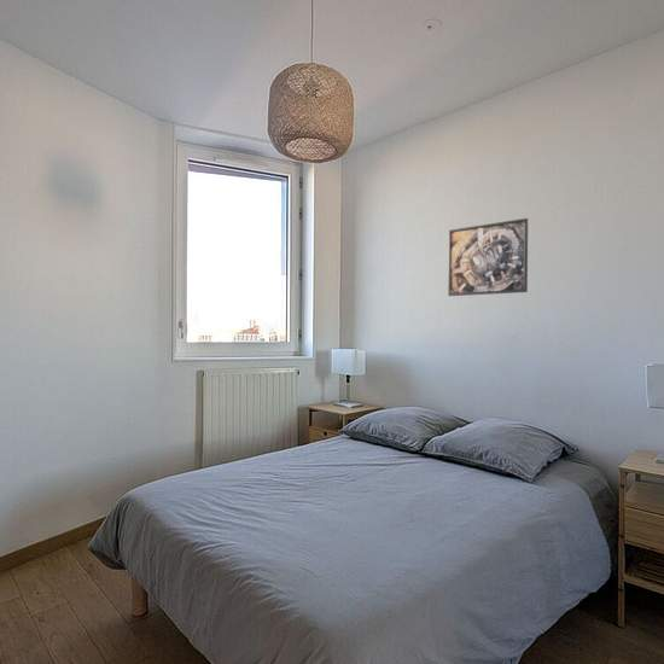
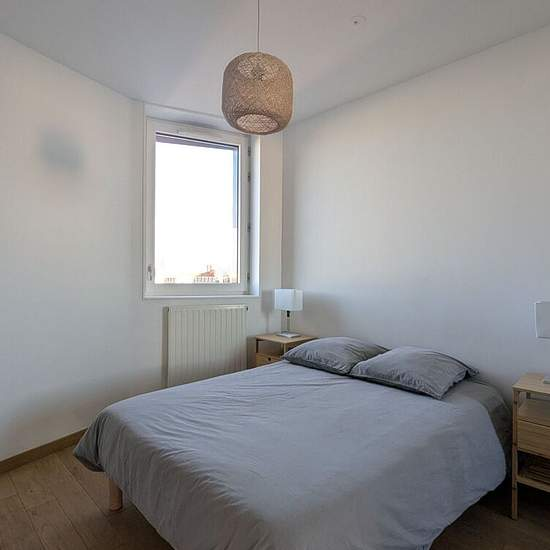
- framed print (485, 258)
